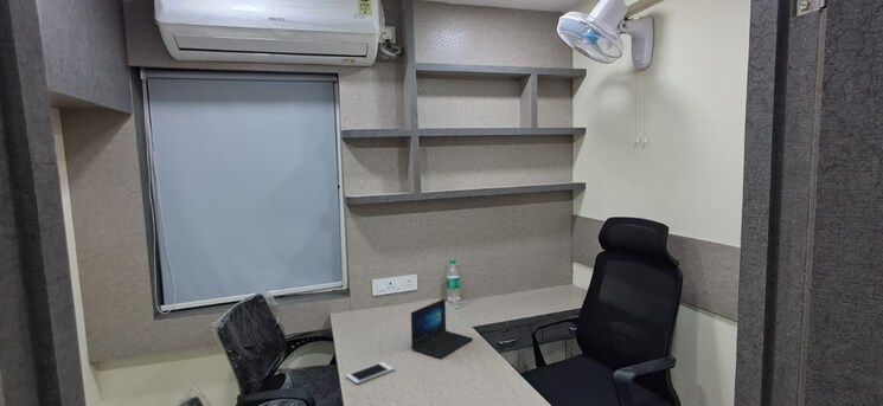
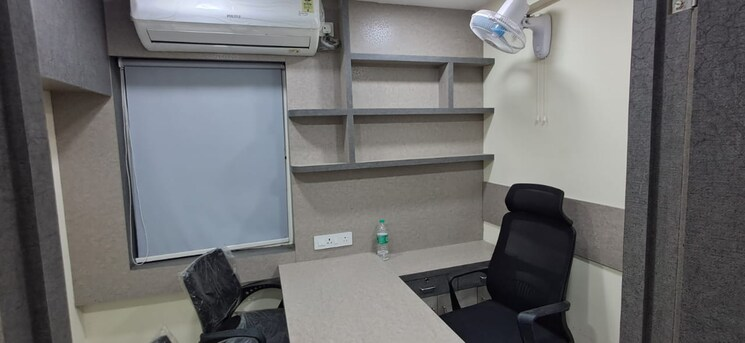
- cell phone (370, 372)
- laptop (442, 326)
